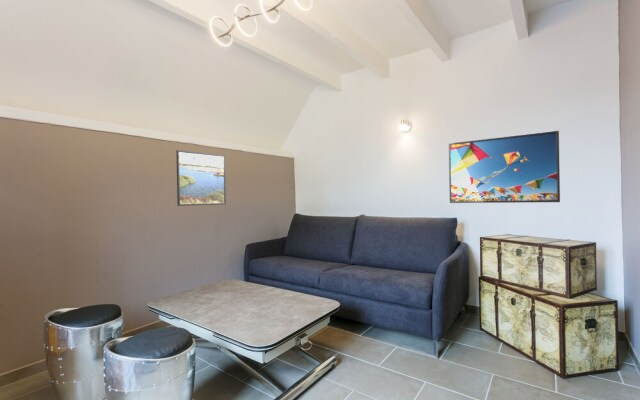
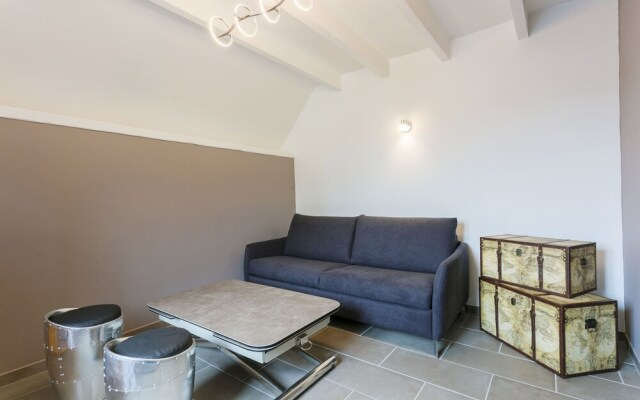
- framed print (202, 179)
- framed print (499, 170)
